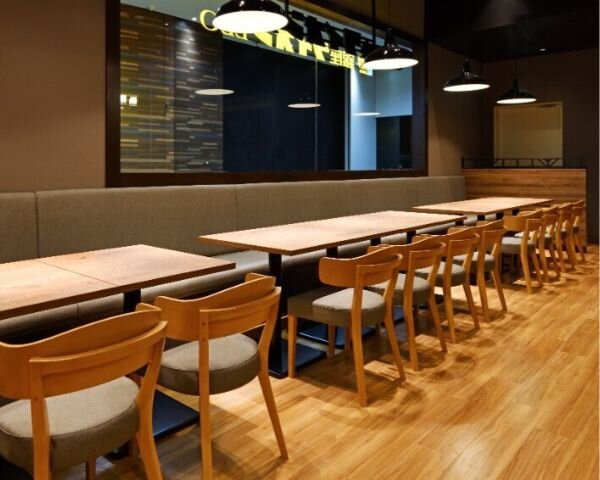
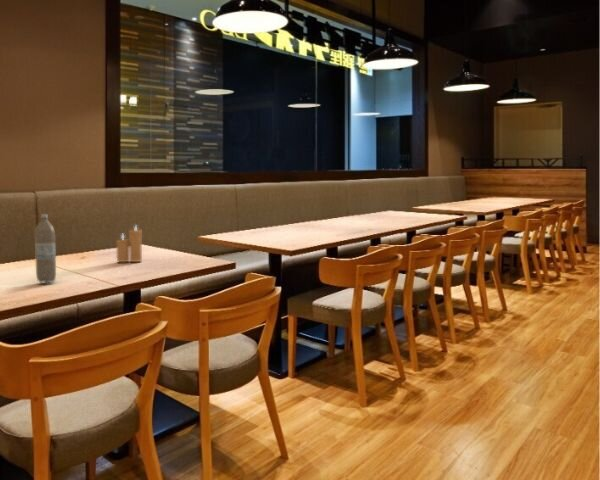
+ candle (129, 243)
+ water bottle (45, 248)
